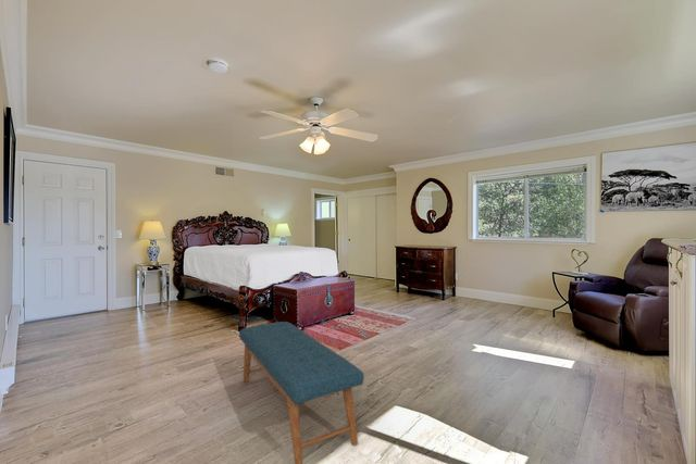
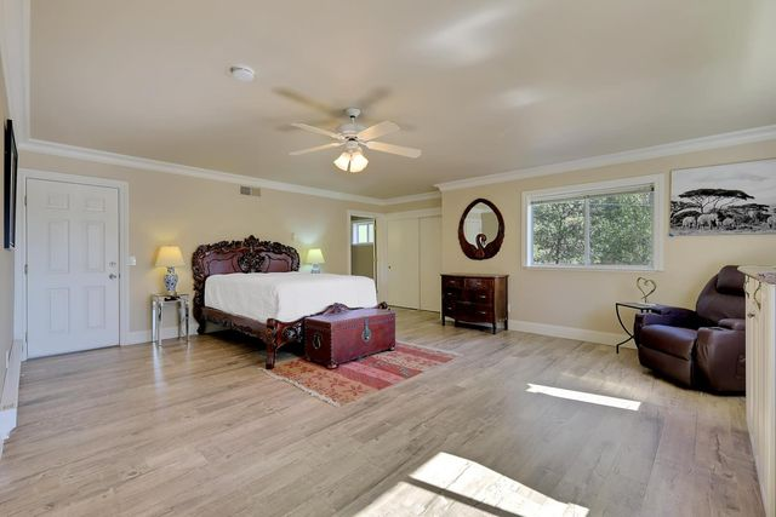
- bench (290, 374)
